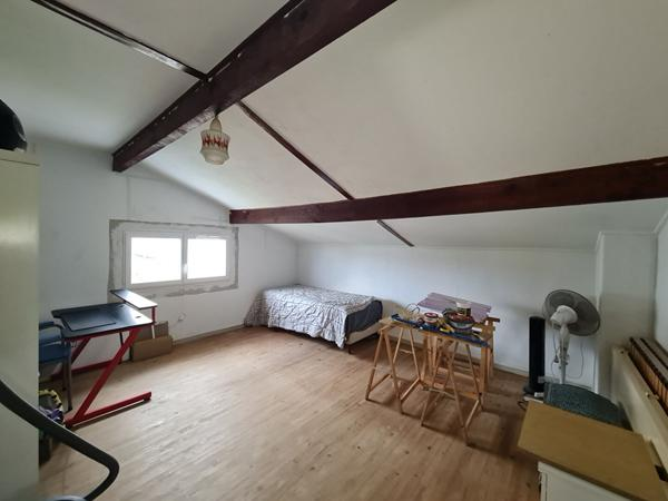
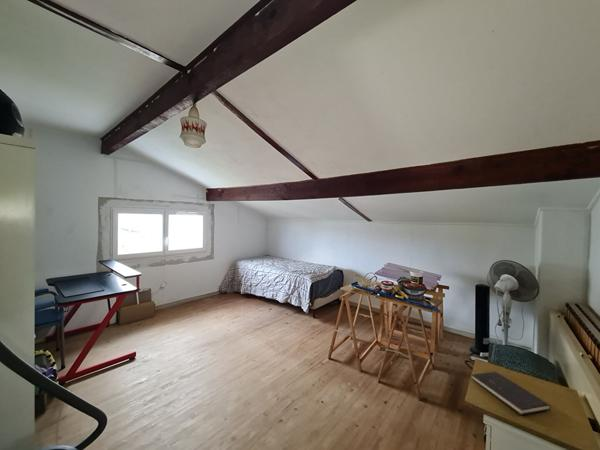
+ hardcover book (507, 390)
